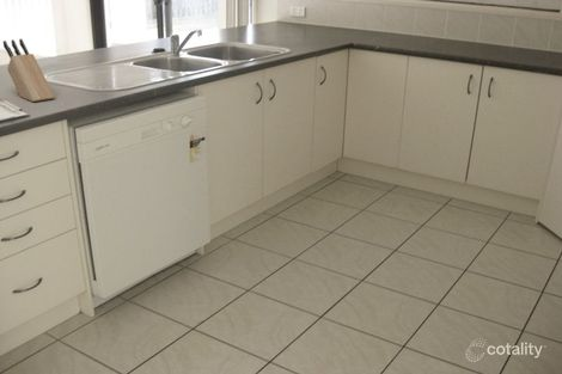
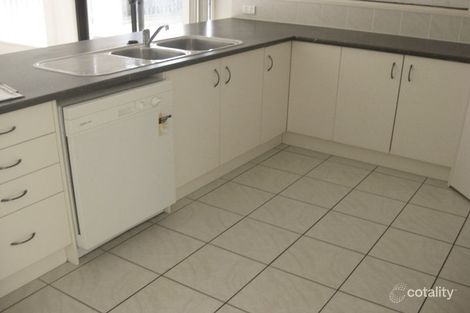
- knife block (26, 68)
